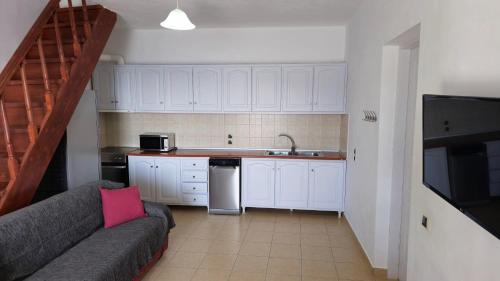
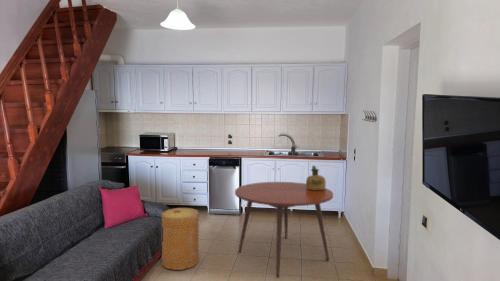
+ basket (180, 237)
+ ceramic jug (315, 177)
+ dining table (281, 223)
